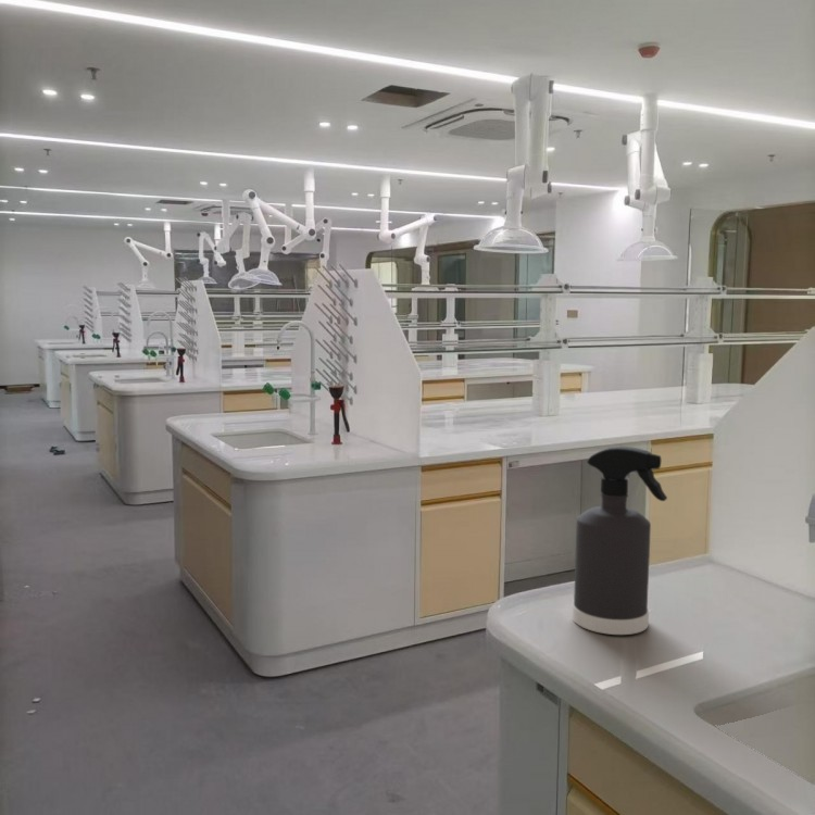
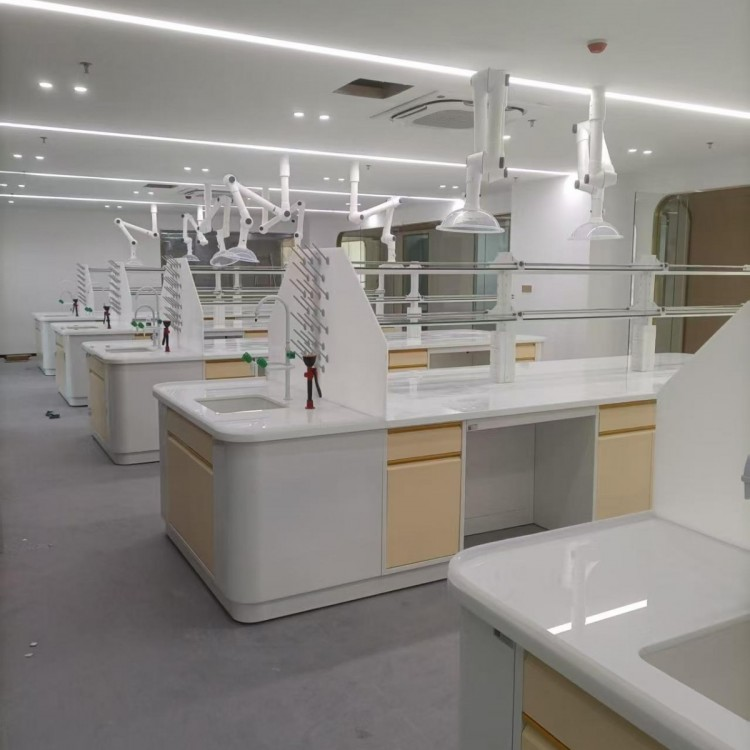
- spray bottle (618, 535)
